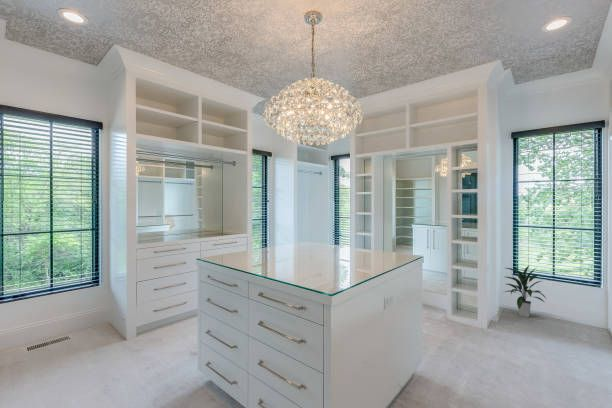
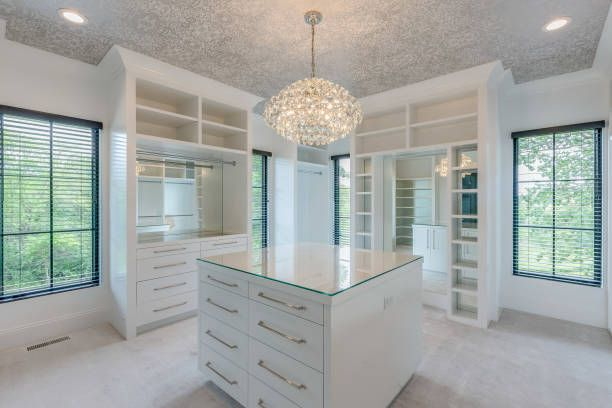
- indoor plant (522, 289)
